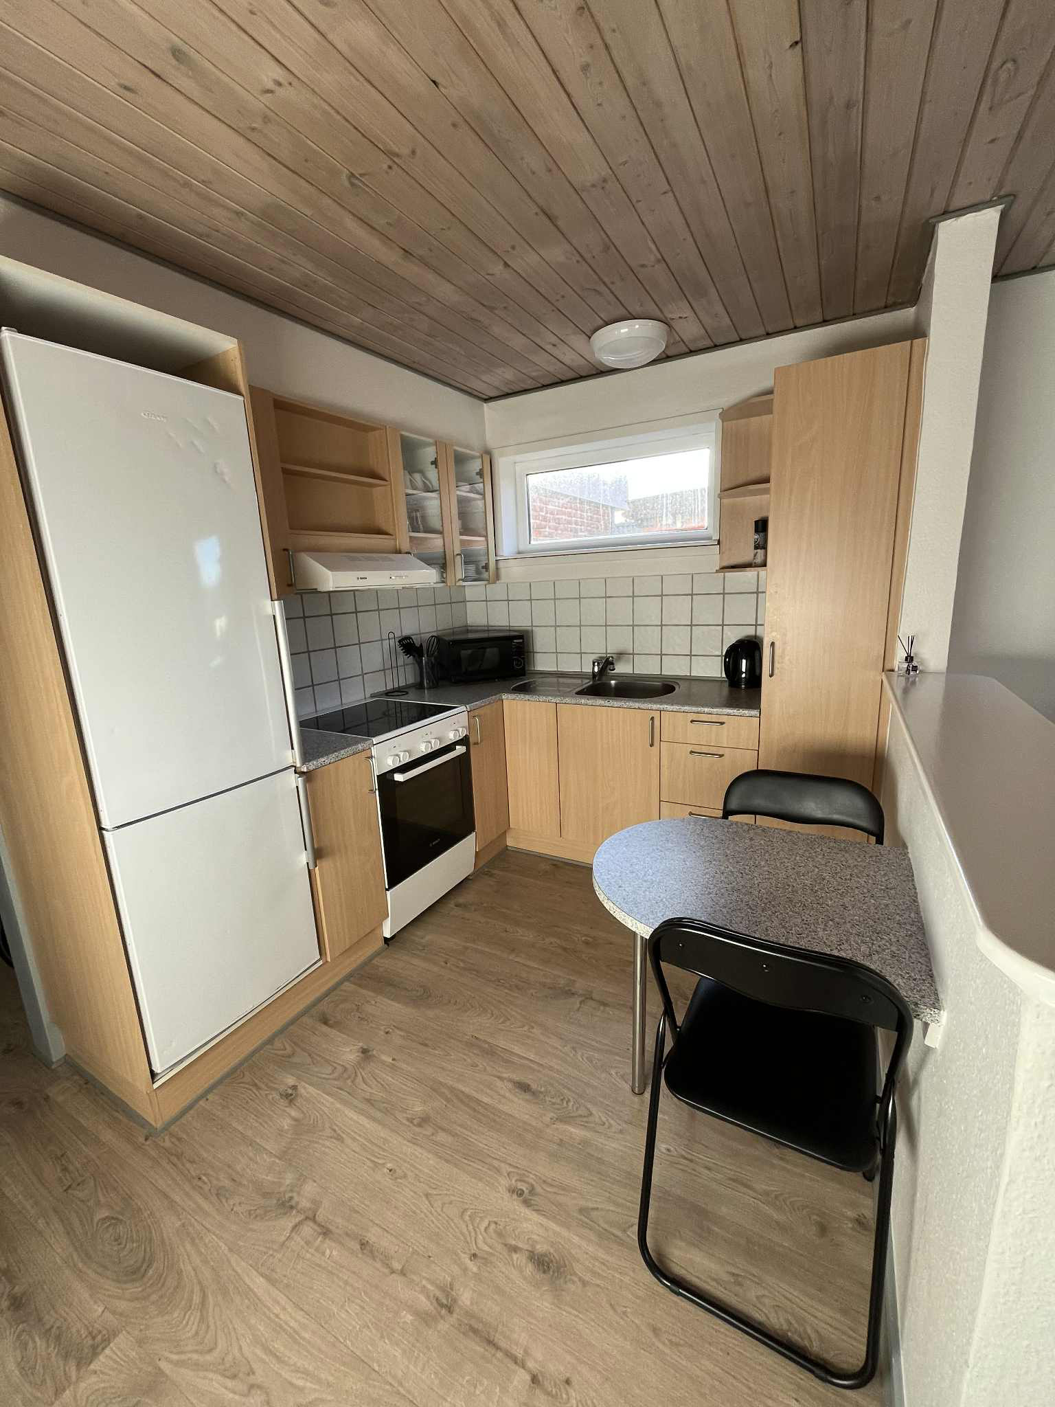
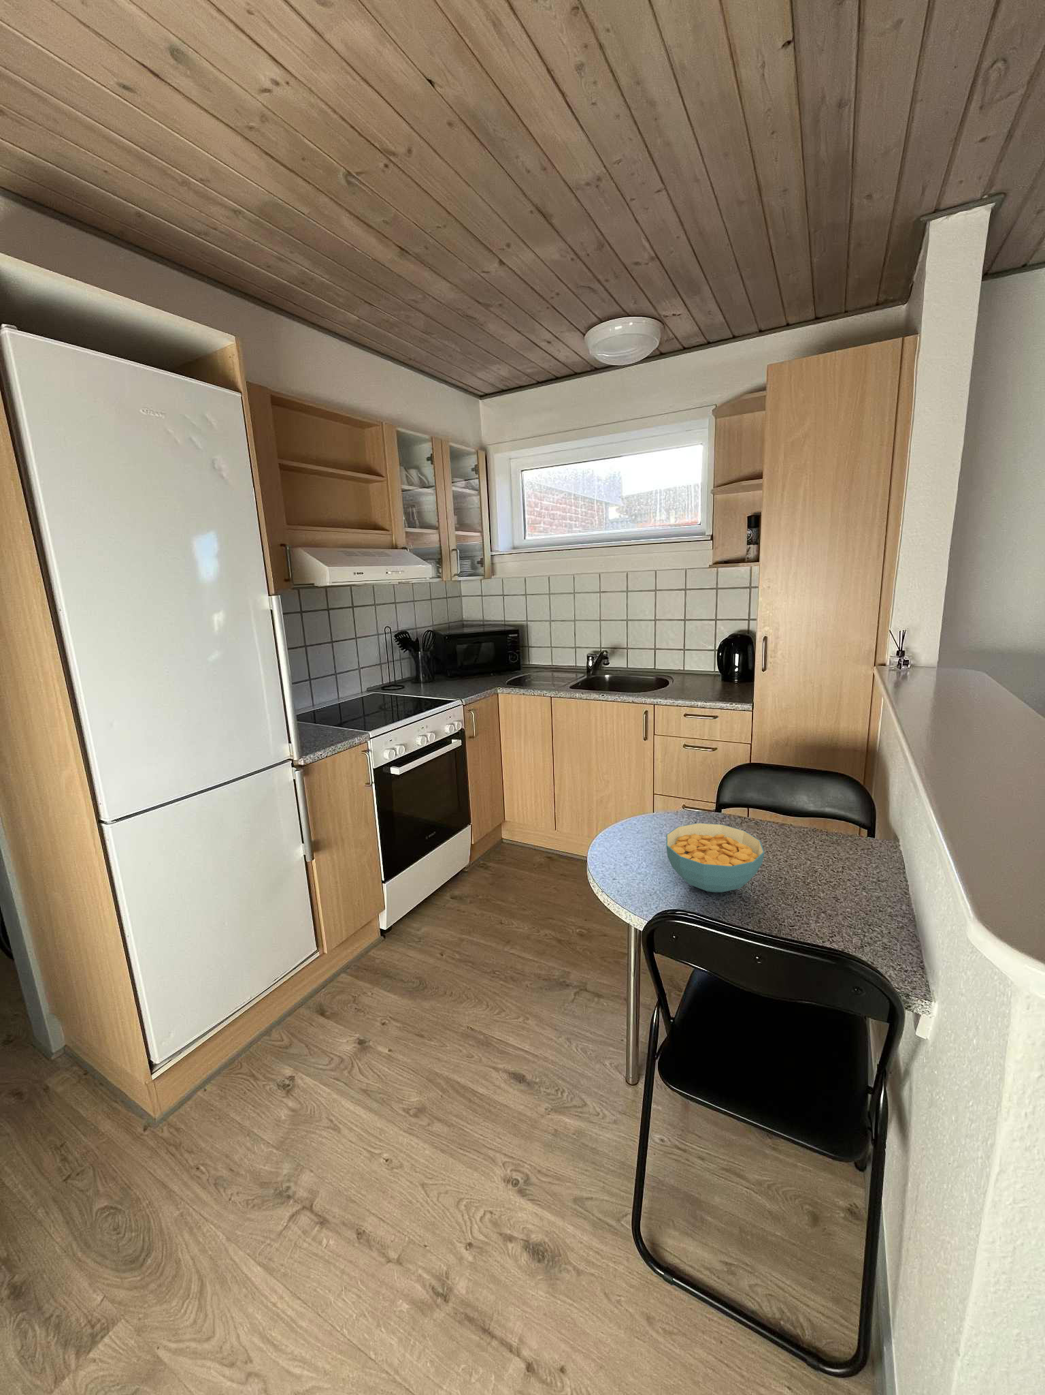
+ cereal bowl (712, 863)
